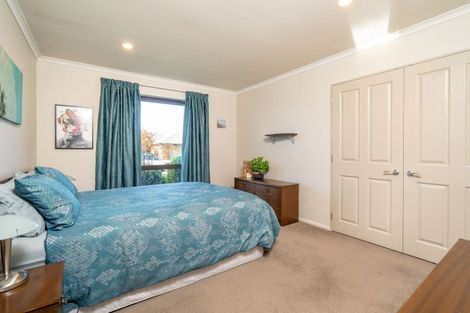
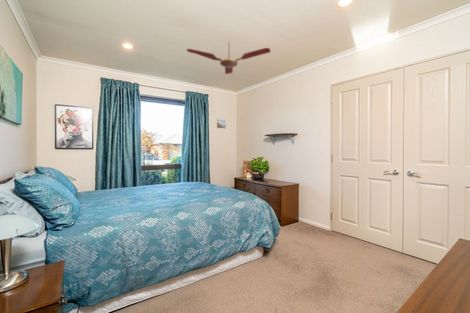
+ ceiling fan (228, 58)
